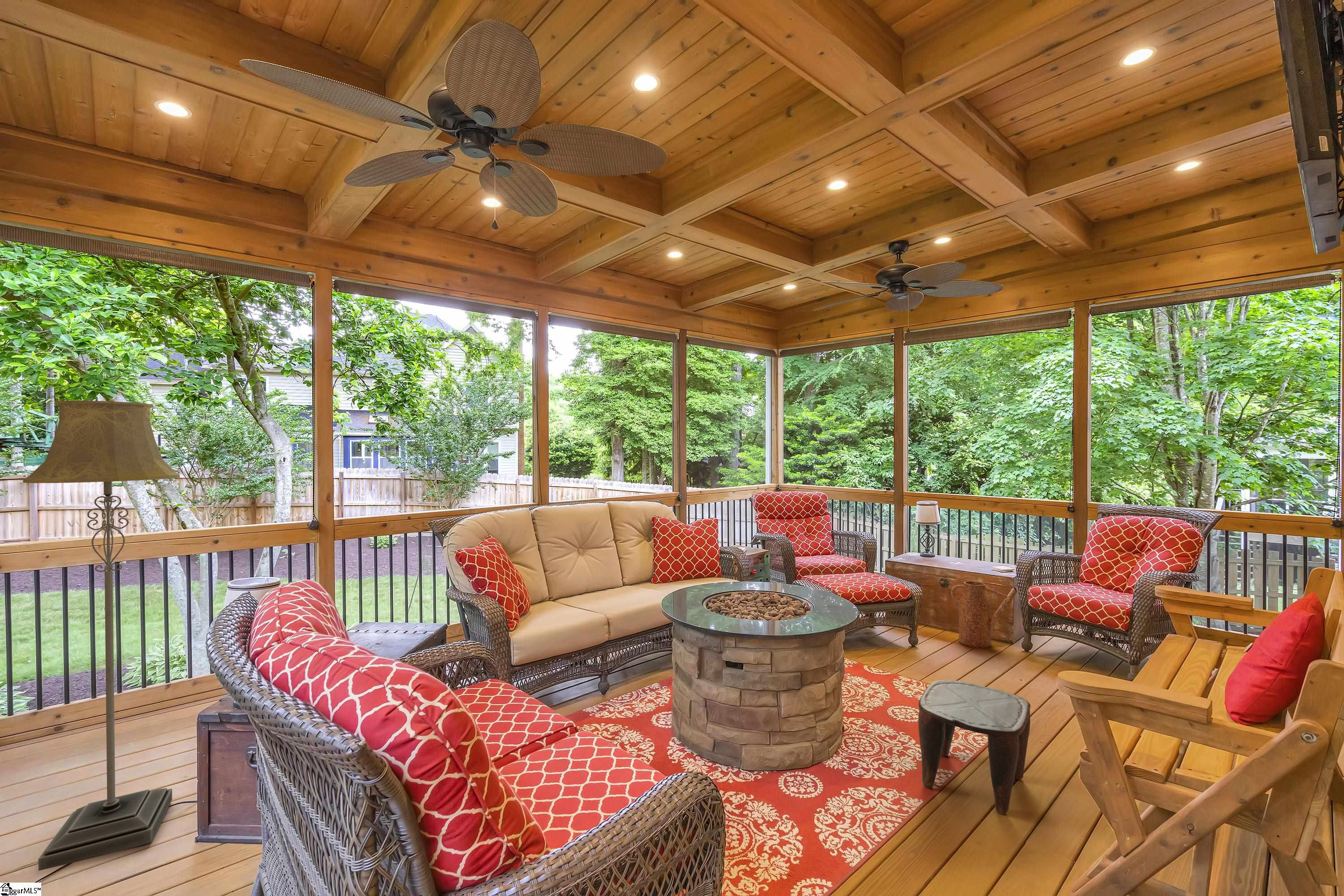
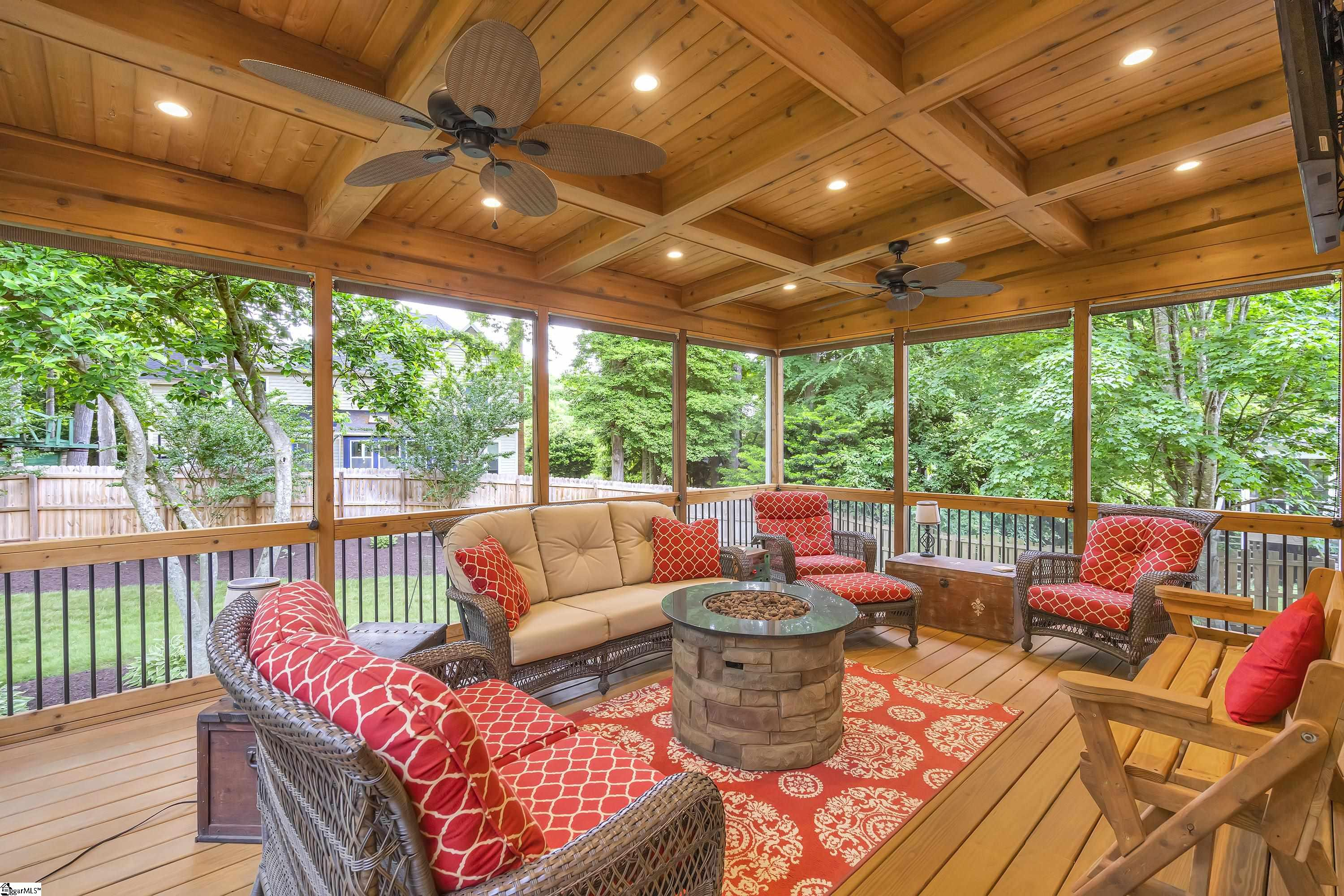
- stool (975, 732)
- watering can (983, 614)
- floor lamp (109, 618)
